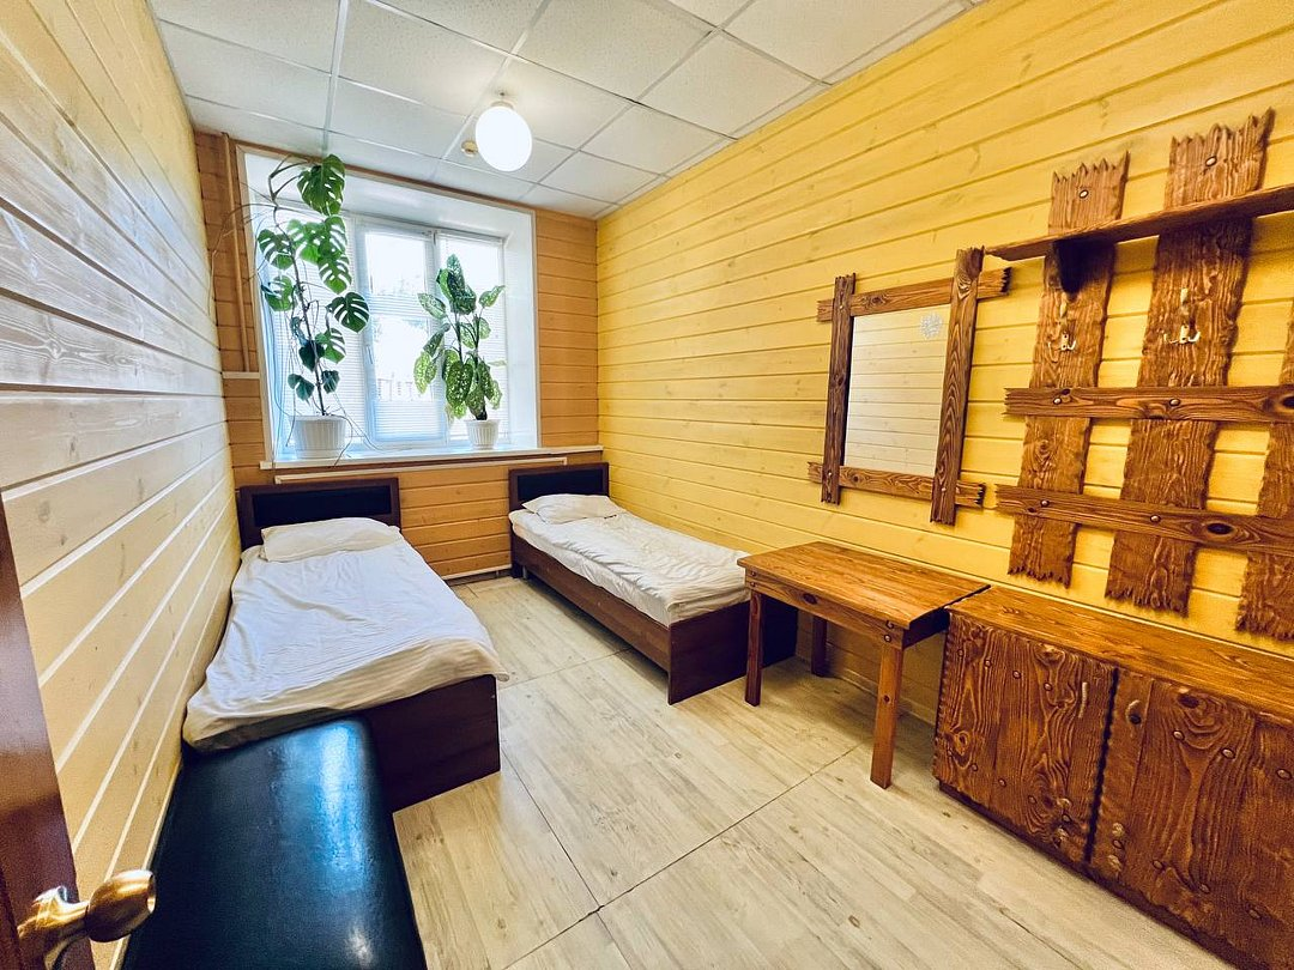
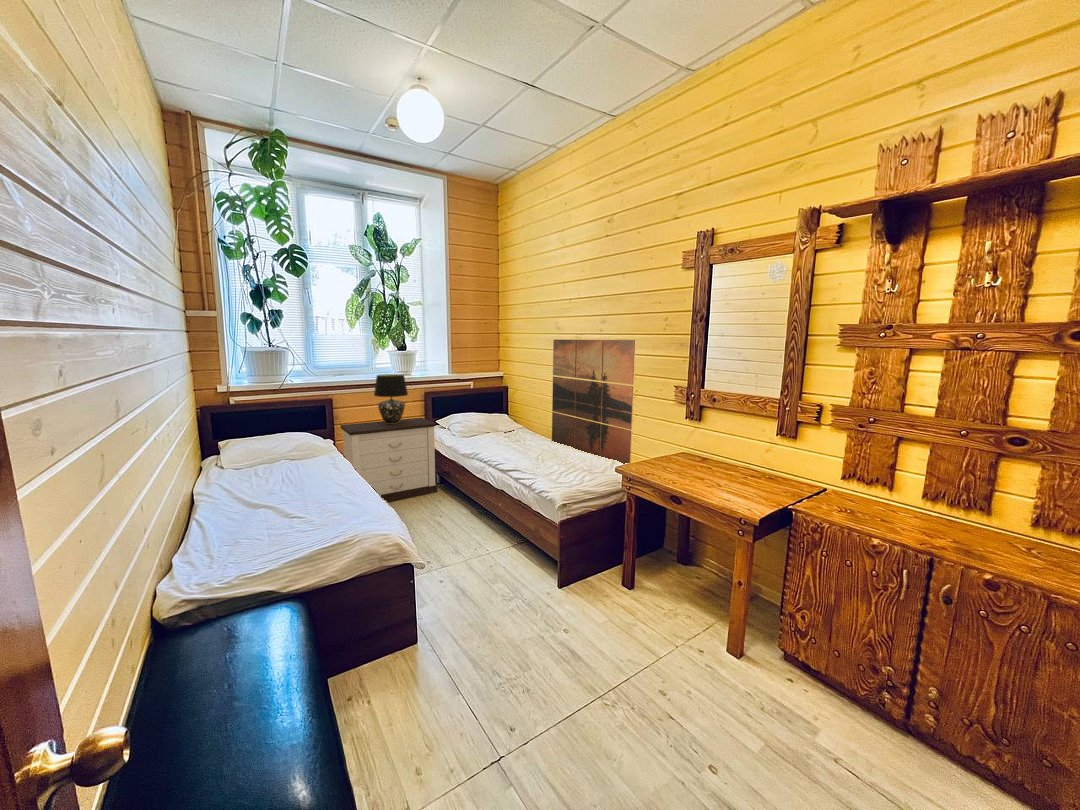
+ nightstand (390, 459)
+ wall art (588, 400)
+ table lamp (391, 399)
